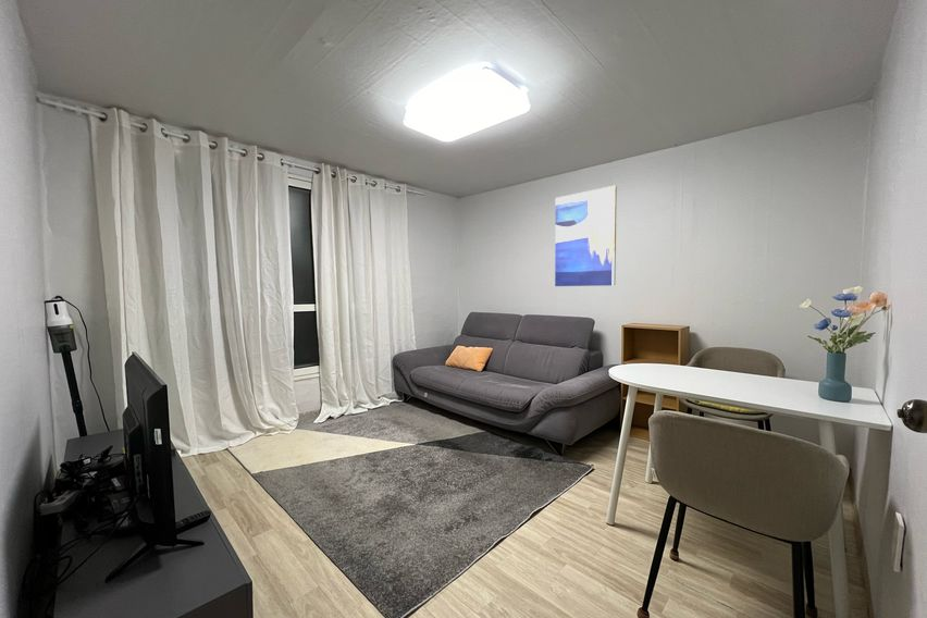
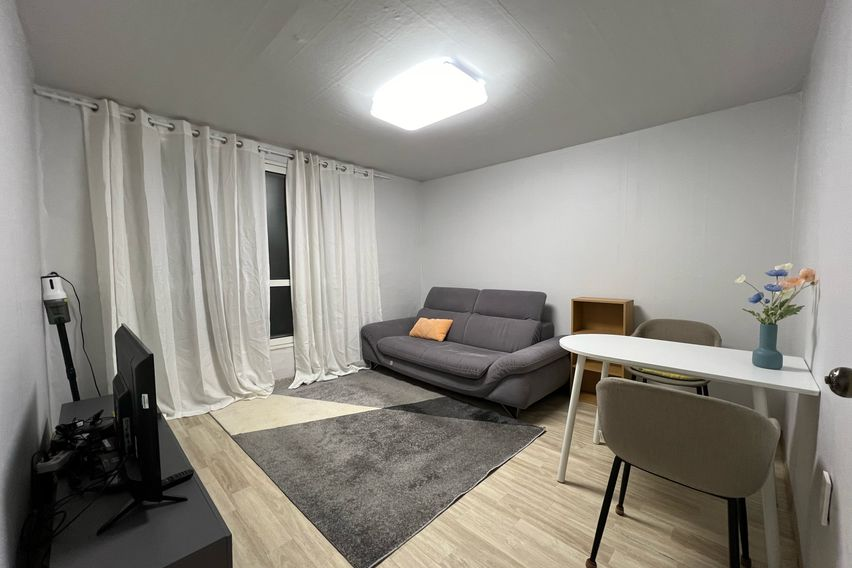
- wall art (583, 239)
